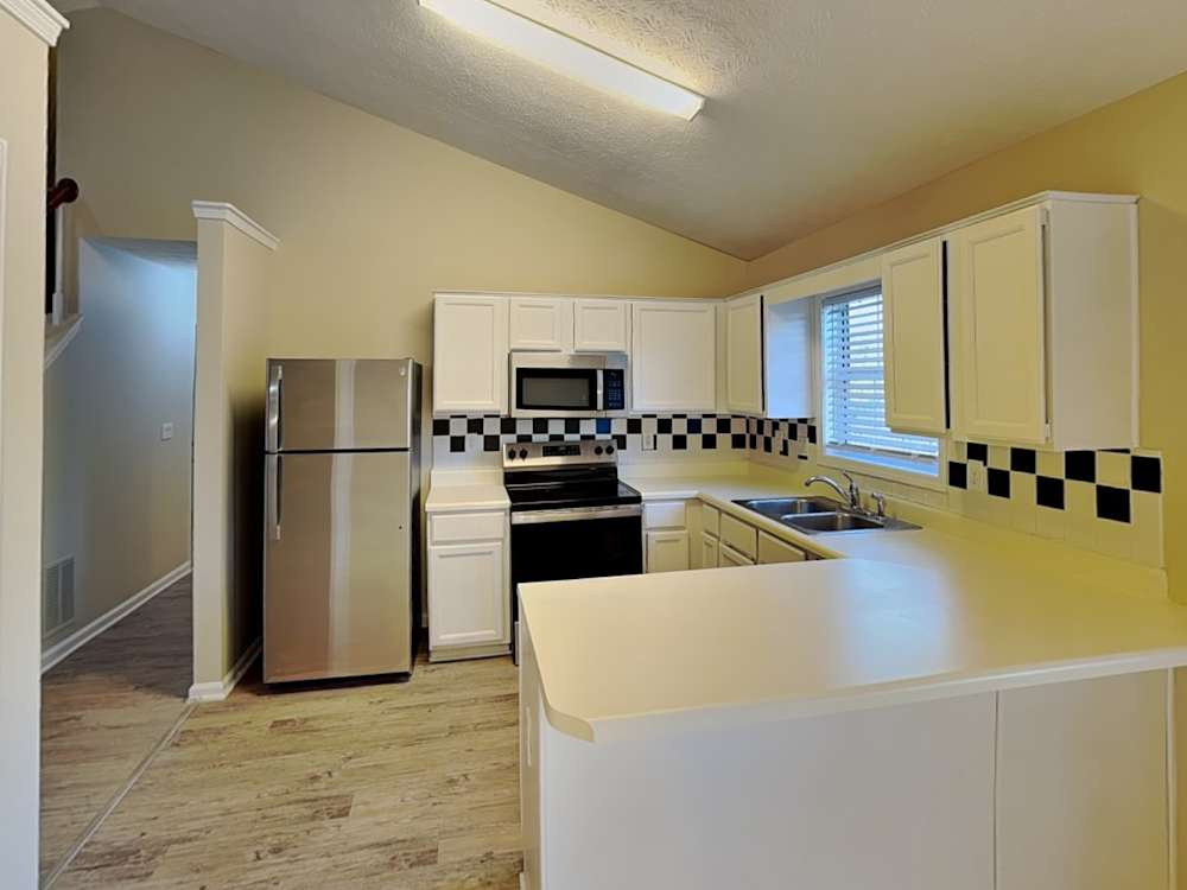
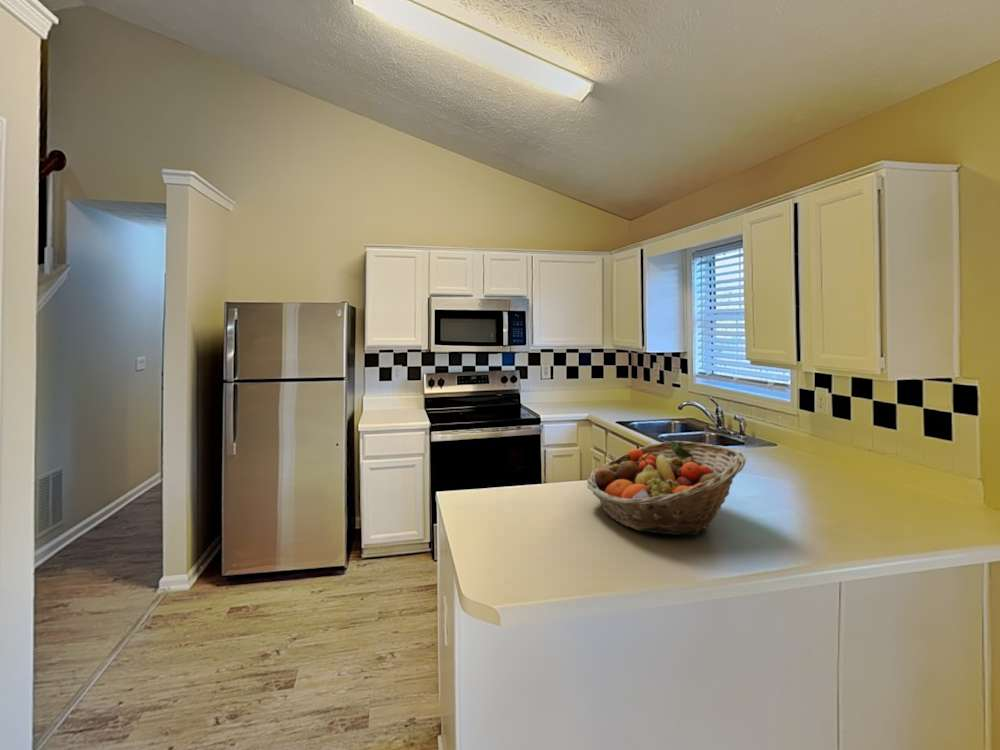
+ fruit basket (661, 481)
